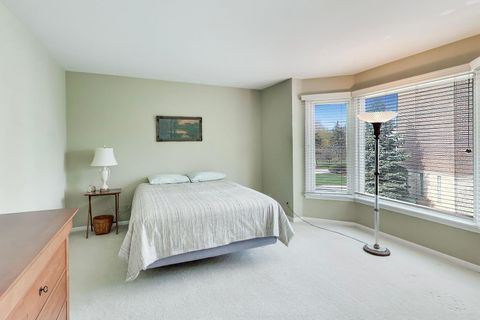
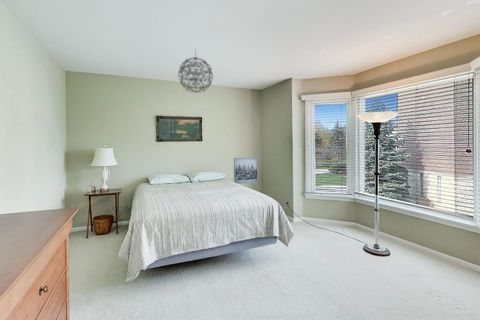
+ wall art (246, 170)
+ pendant light (195, 70)
